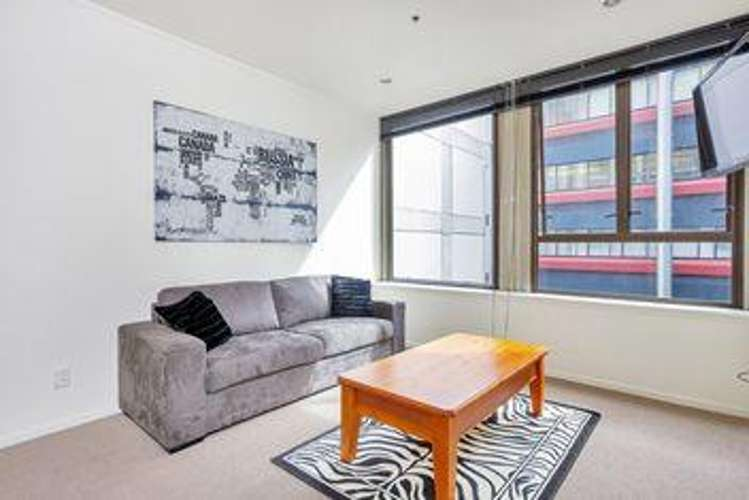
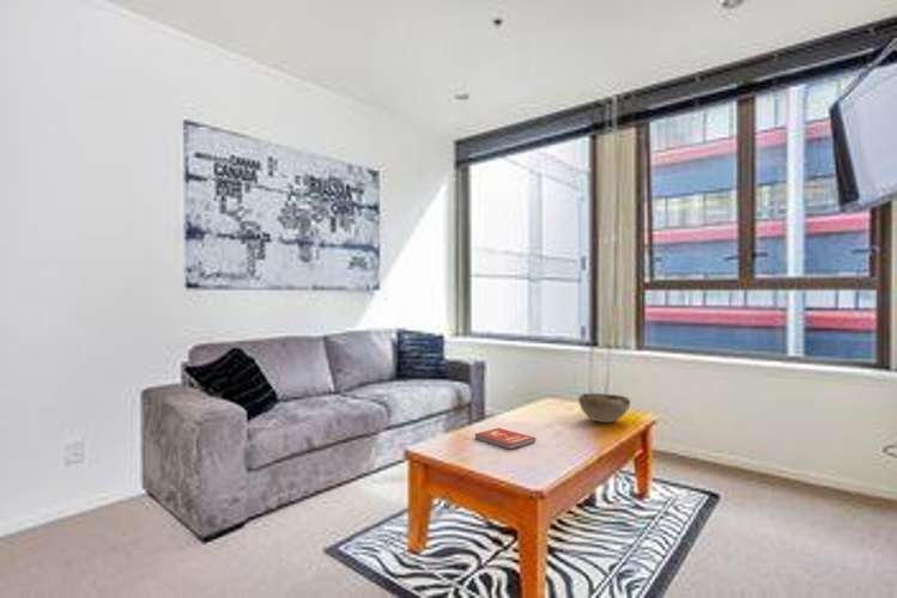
+ book (504, 438)
+ decorative bowl (604, 408)
